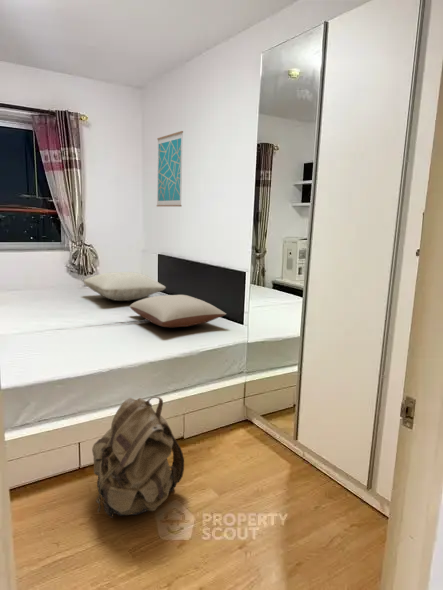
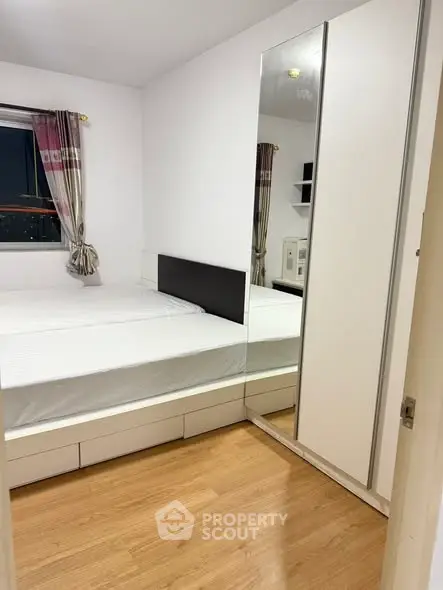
- pillow (176, 311)
- backpack (136, 445)
- pillow (123, 286)
- wall art (169, 171)
